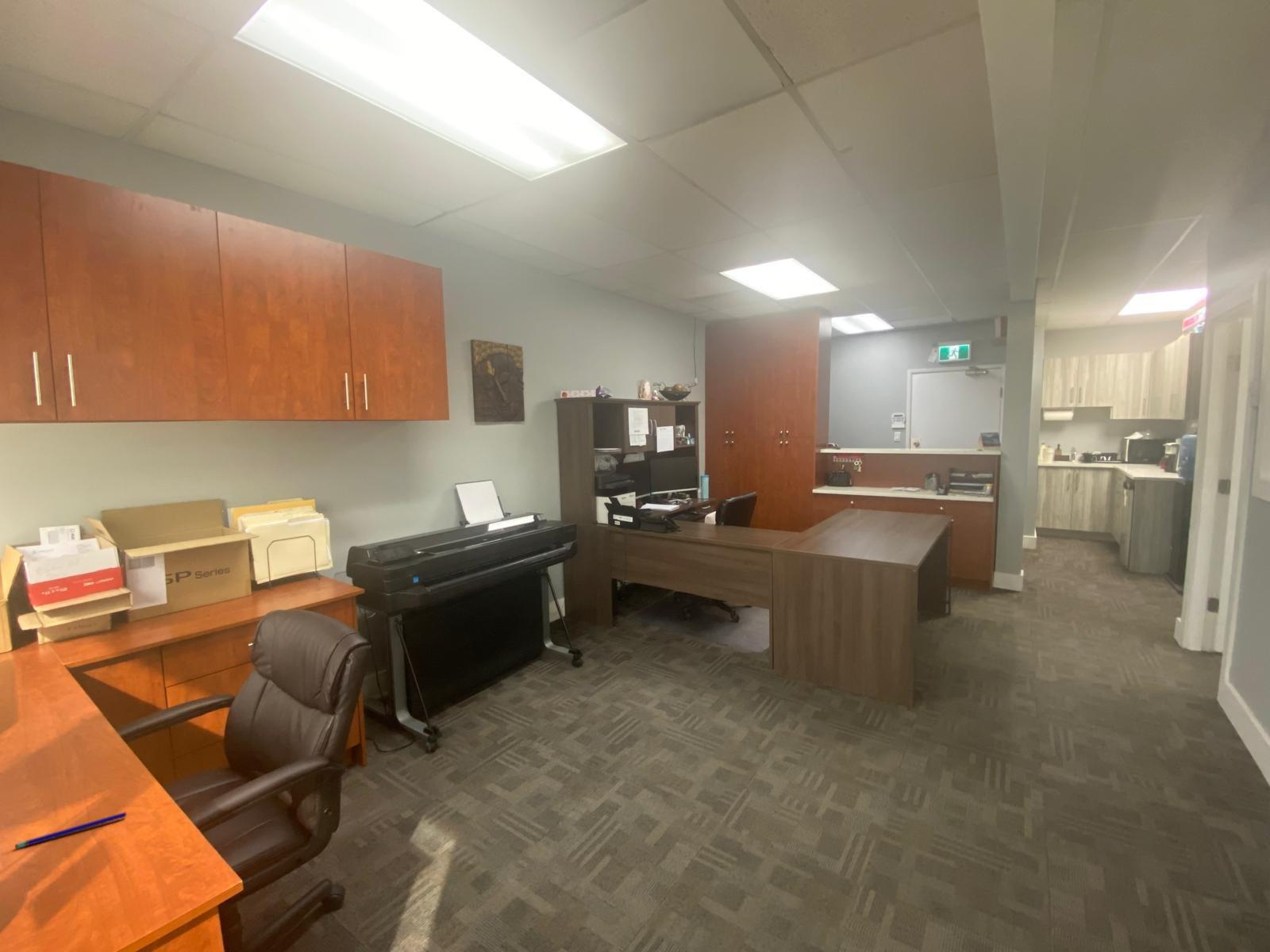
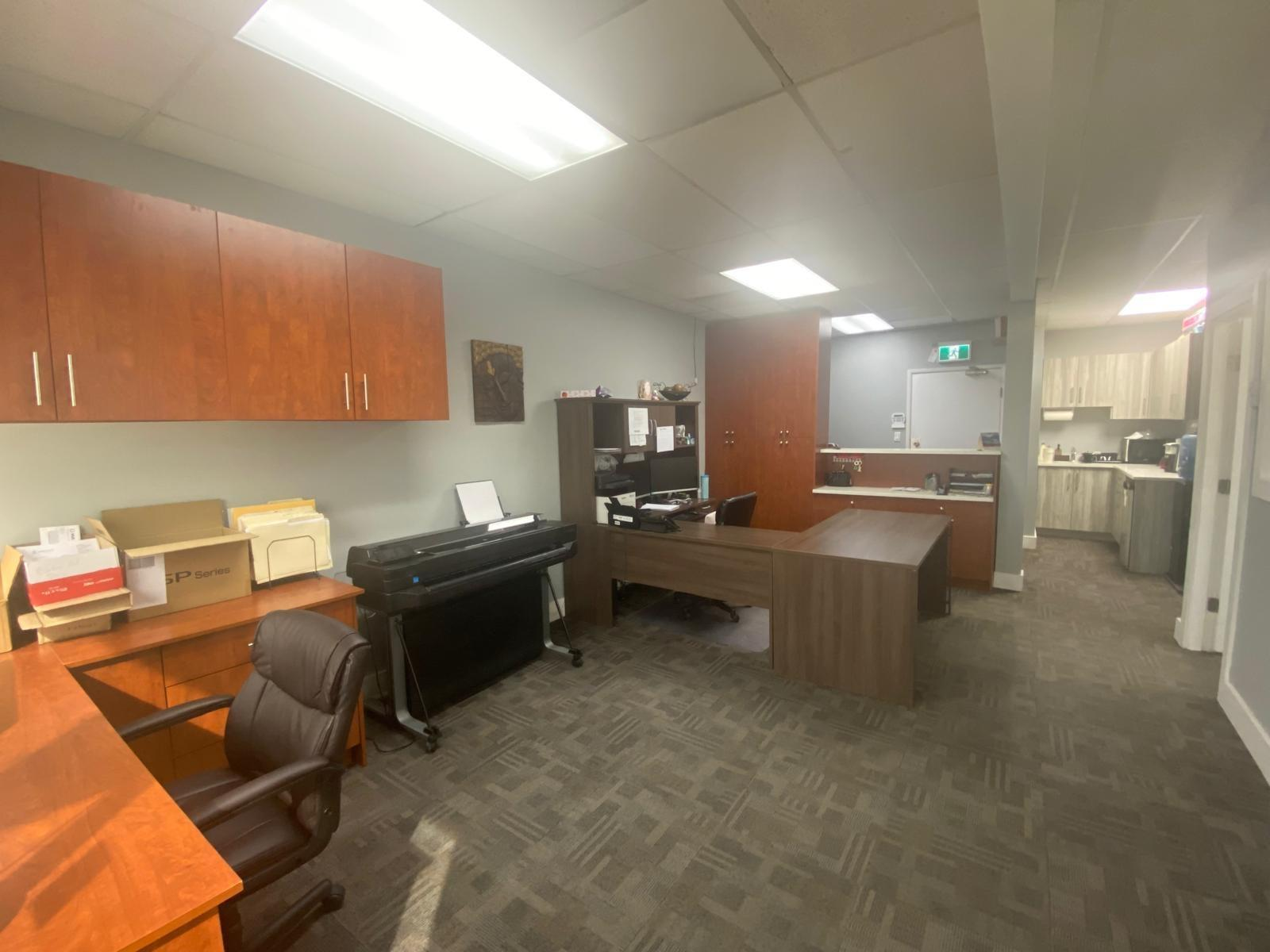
- pen (72, 829)
